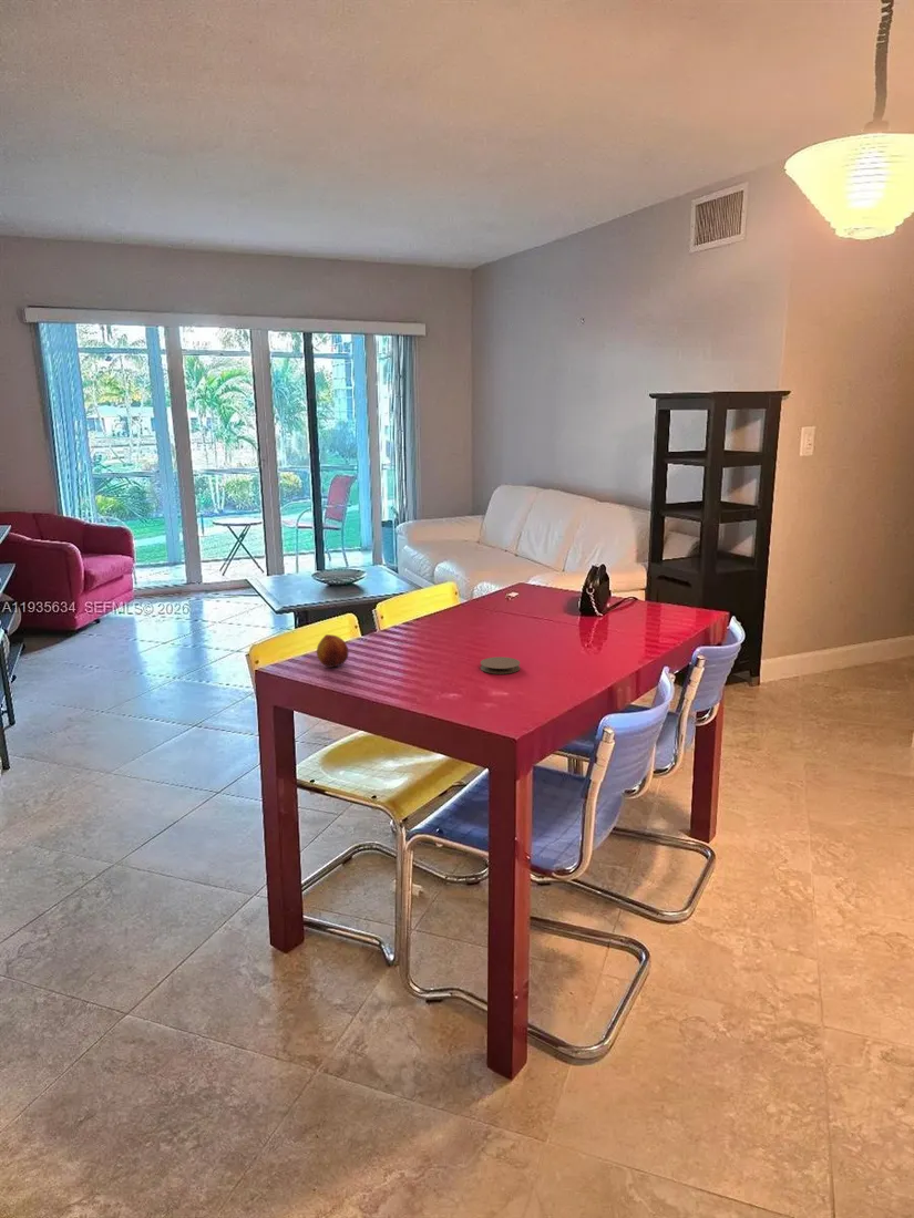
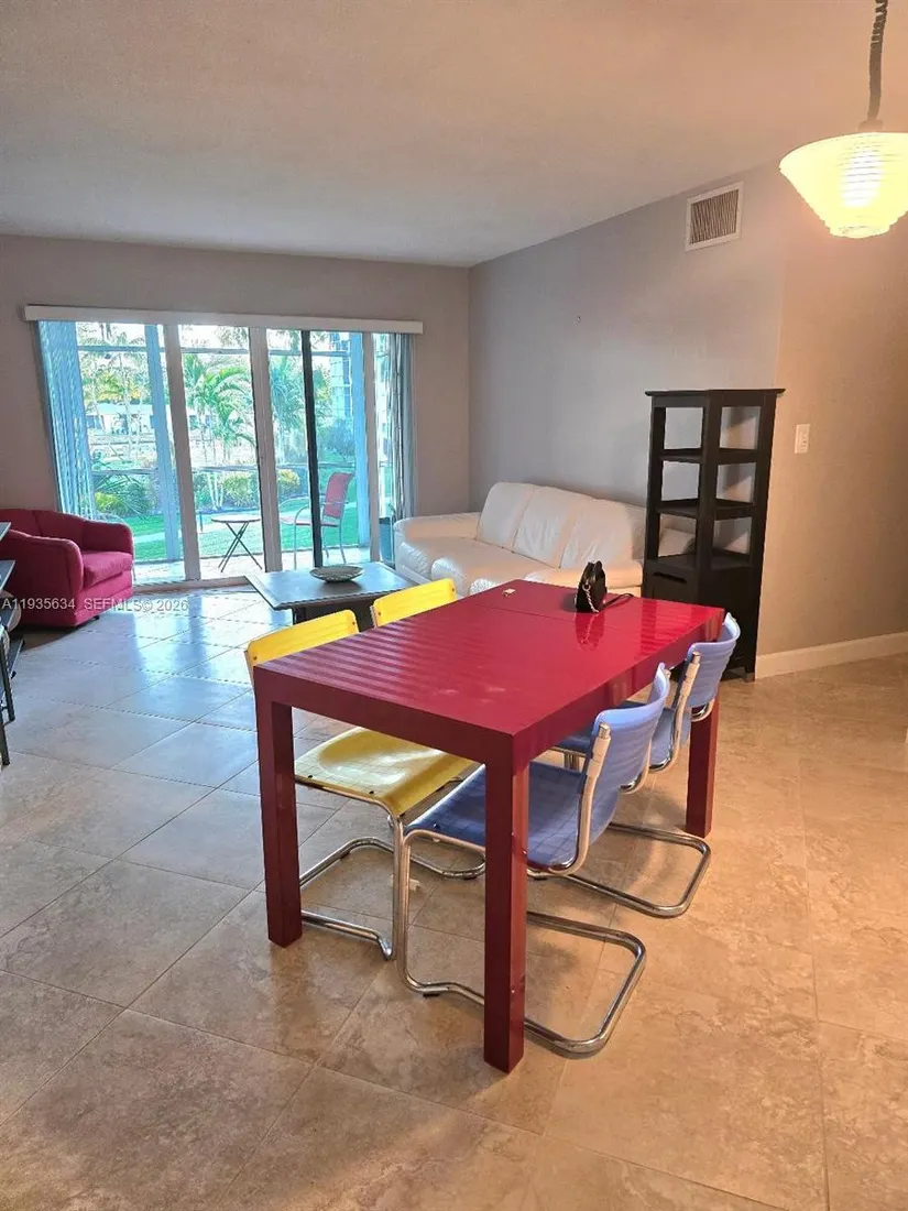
- fruit (331, 650)
- coaster (500, 664)
